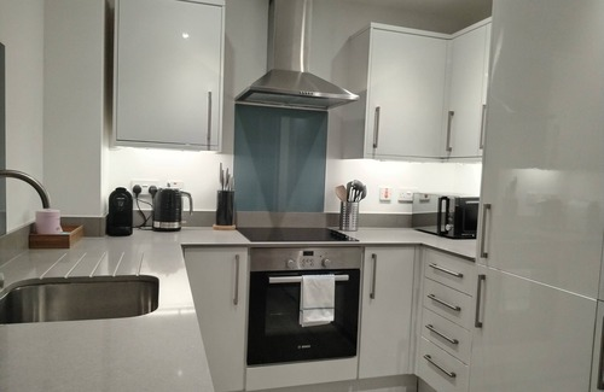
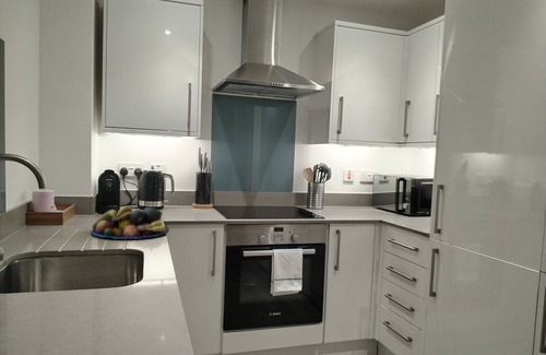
+ fruit bowl (130, 218)
